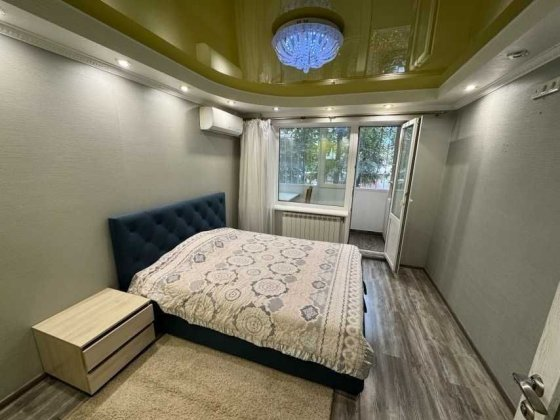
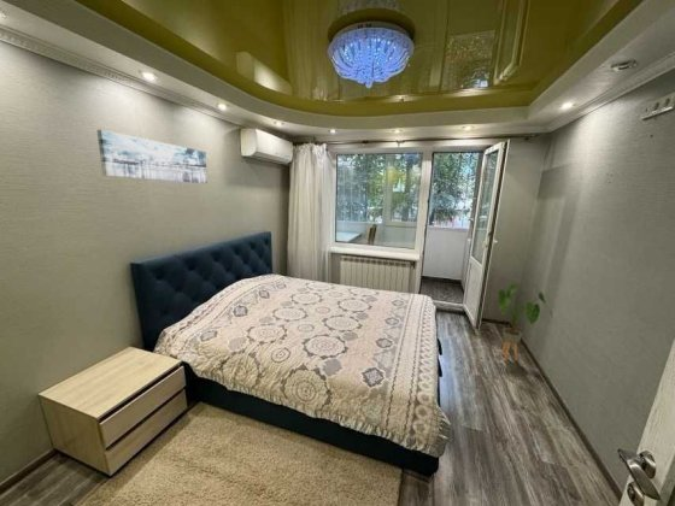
+ wall art (162, 161)
+ house plant (516, 323)
